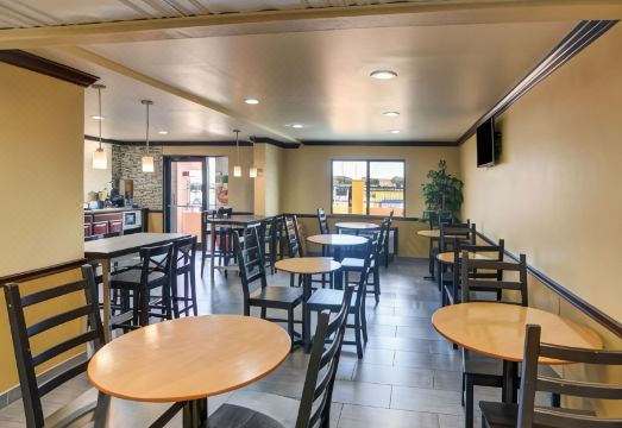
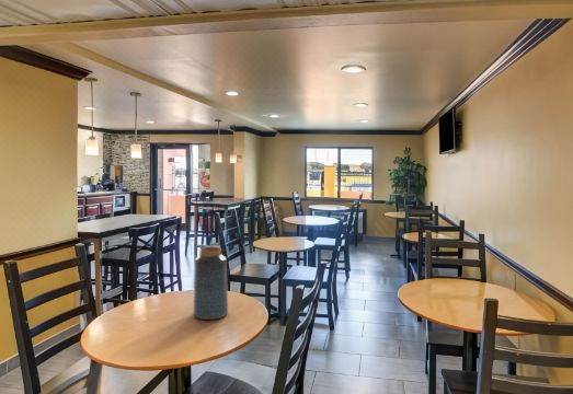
+ vase (210, 281)
